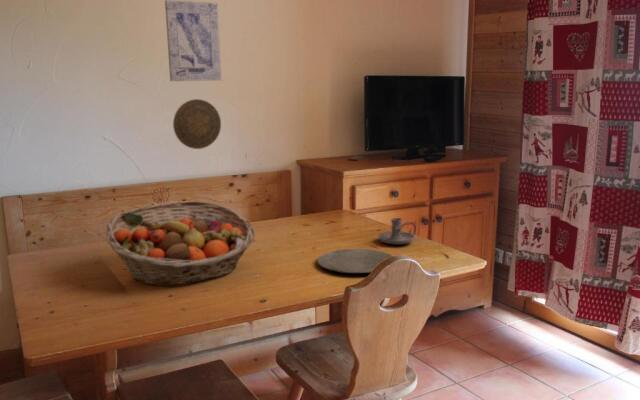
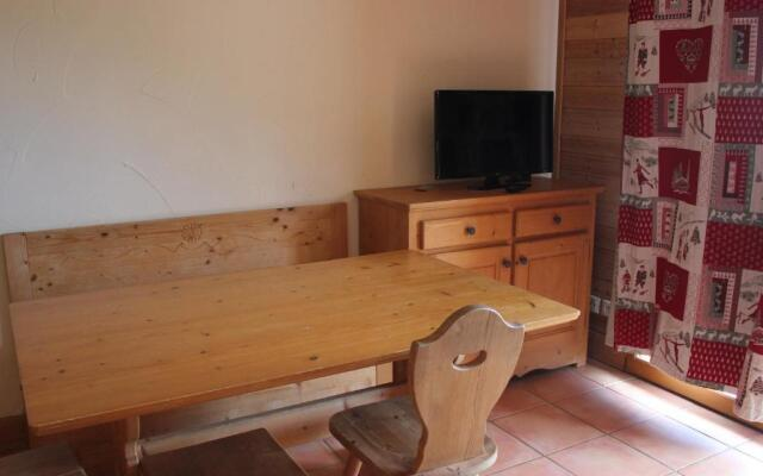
- fruit basket (182, 241)
- decorative plate (198, 124)
- candle holder (399, 230)
- wall art (194, 41)
- plate (356, 261)
